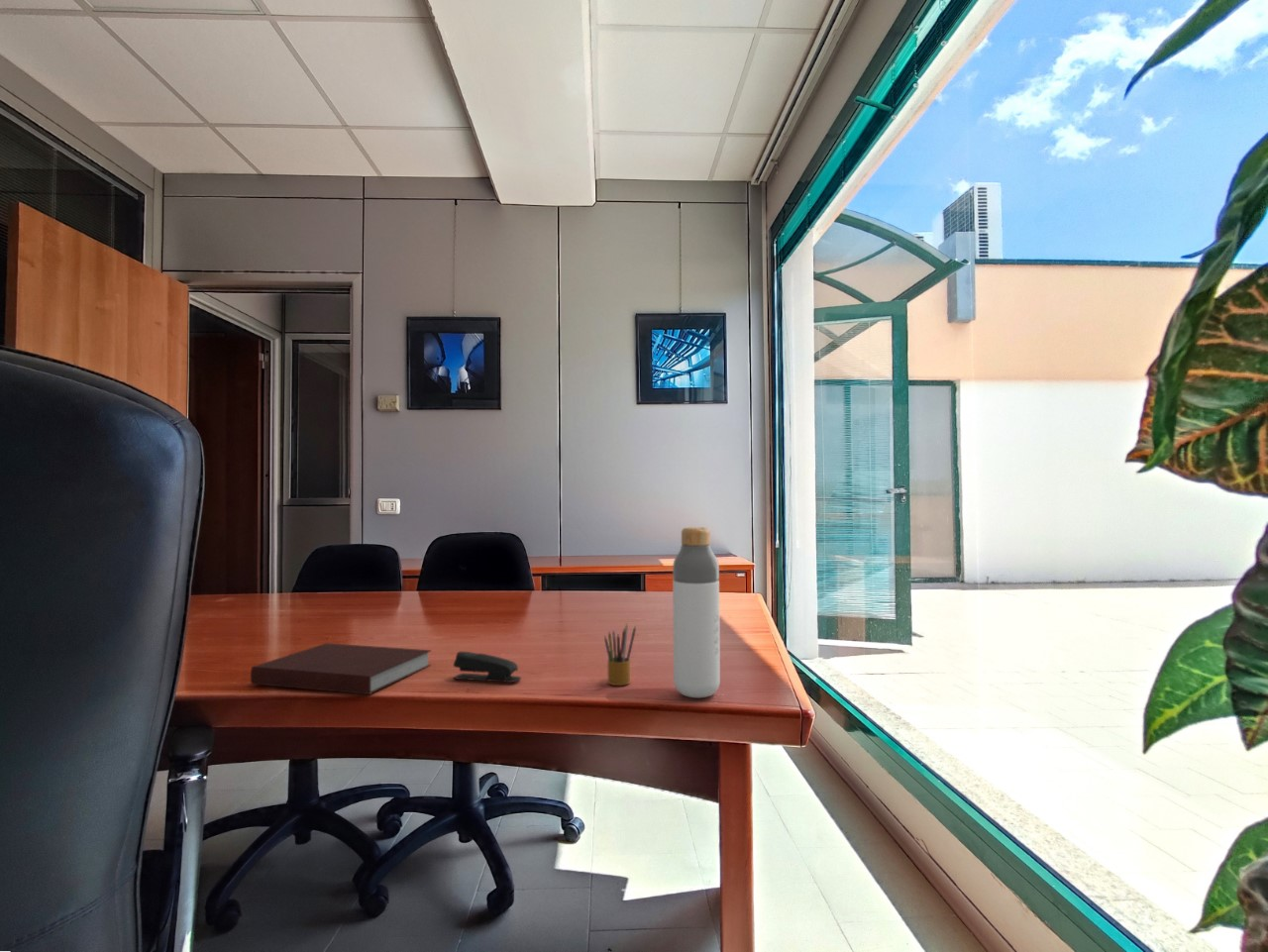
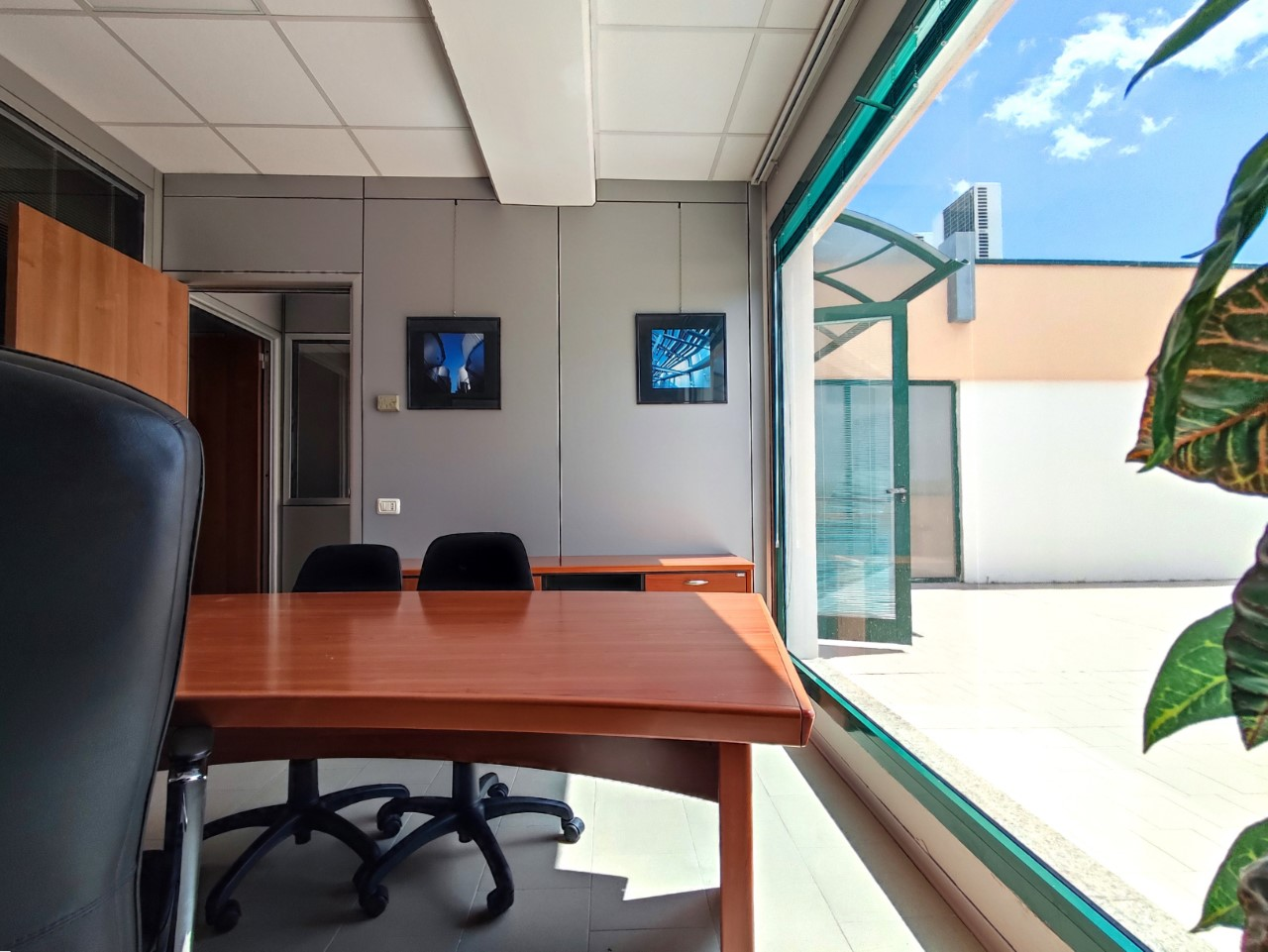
- bottle (695, 610)
- stapler (486, 666)
- notebook (345, 666)
- pencil box (619, 654)
